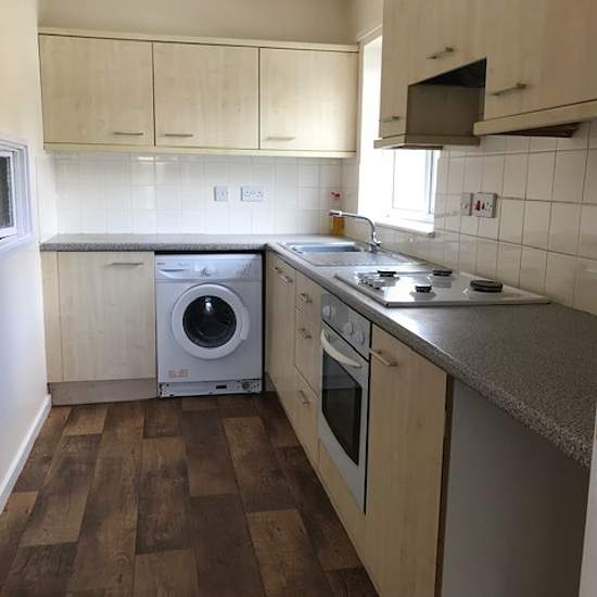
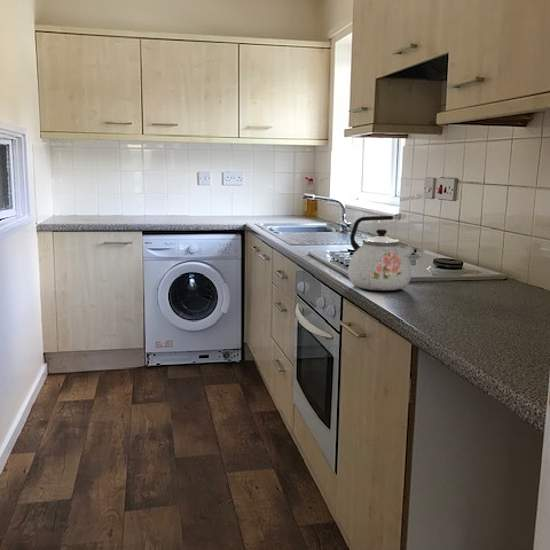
+ kettle (381, 251)
